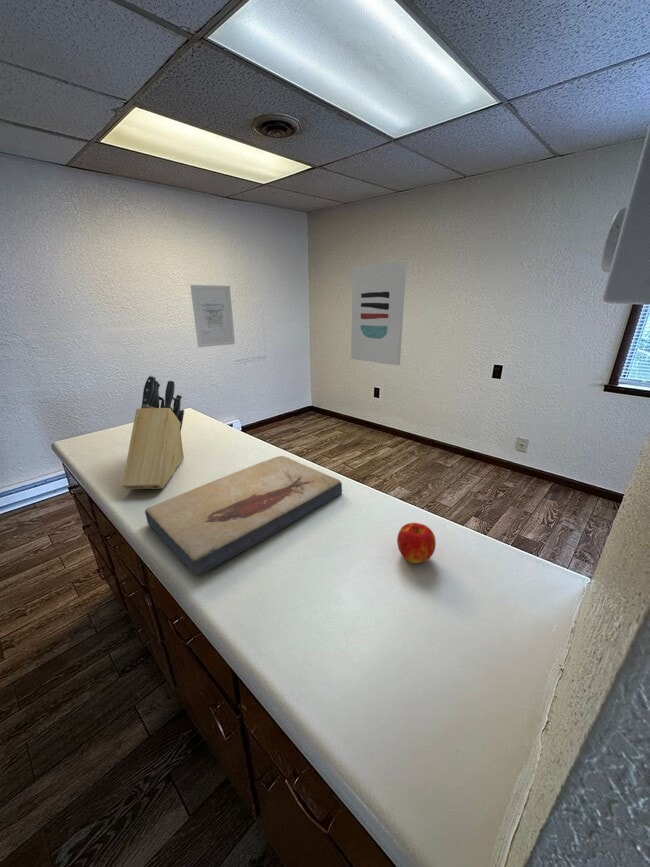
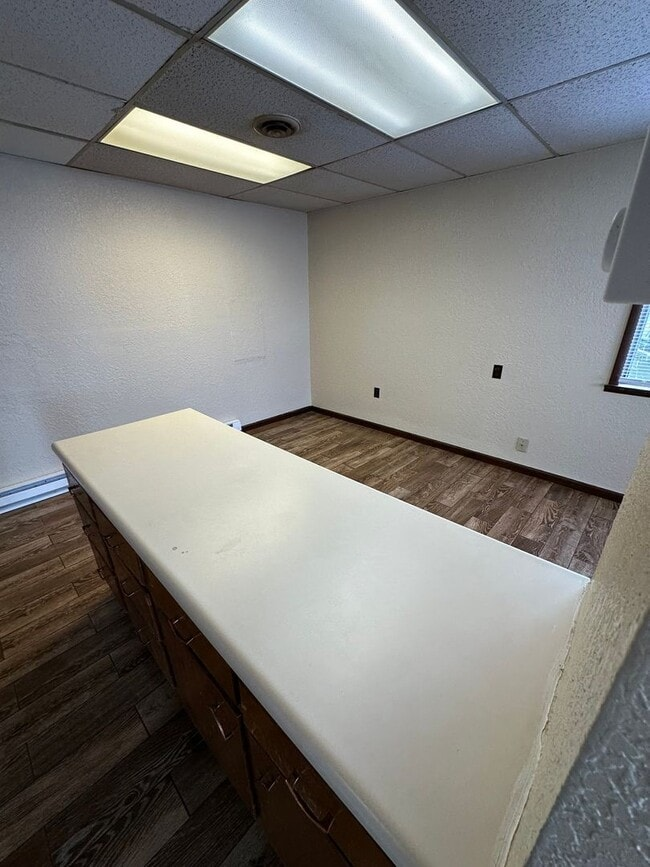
- apple (415, 544)
- knife block (154, 427)
- wall art (214, 316)
- wall art (375, 315)
- fish fossil (249, 500)
